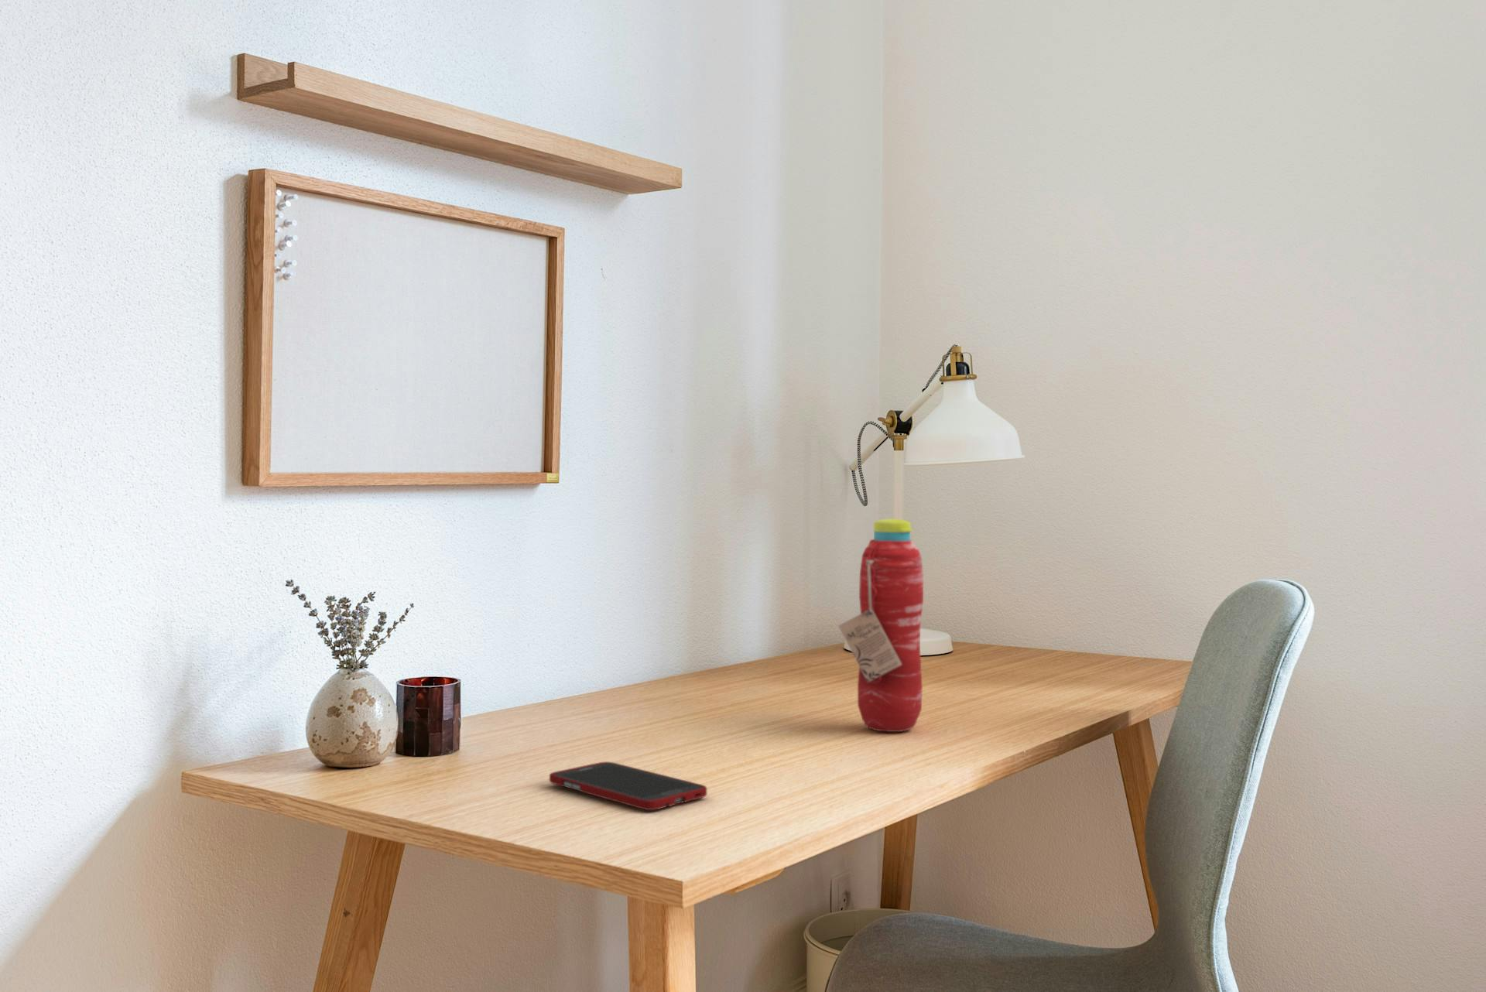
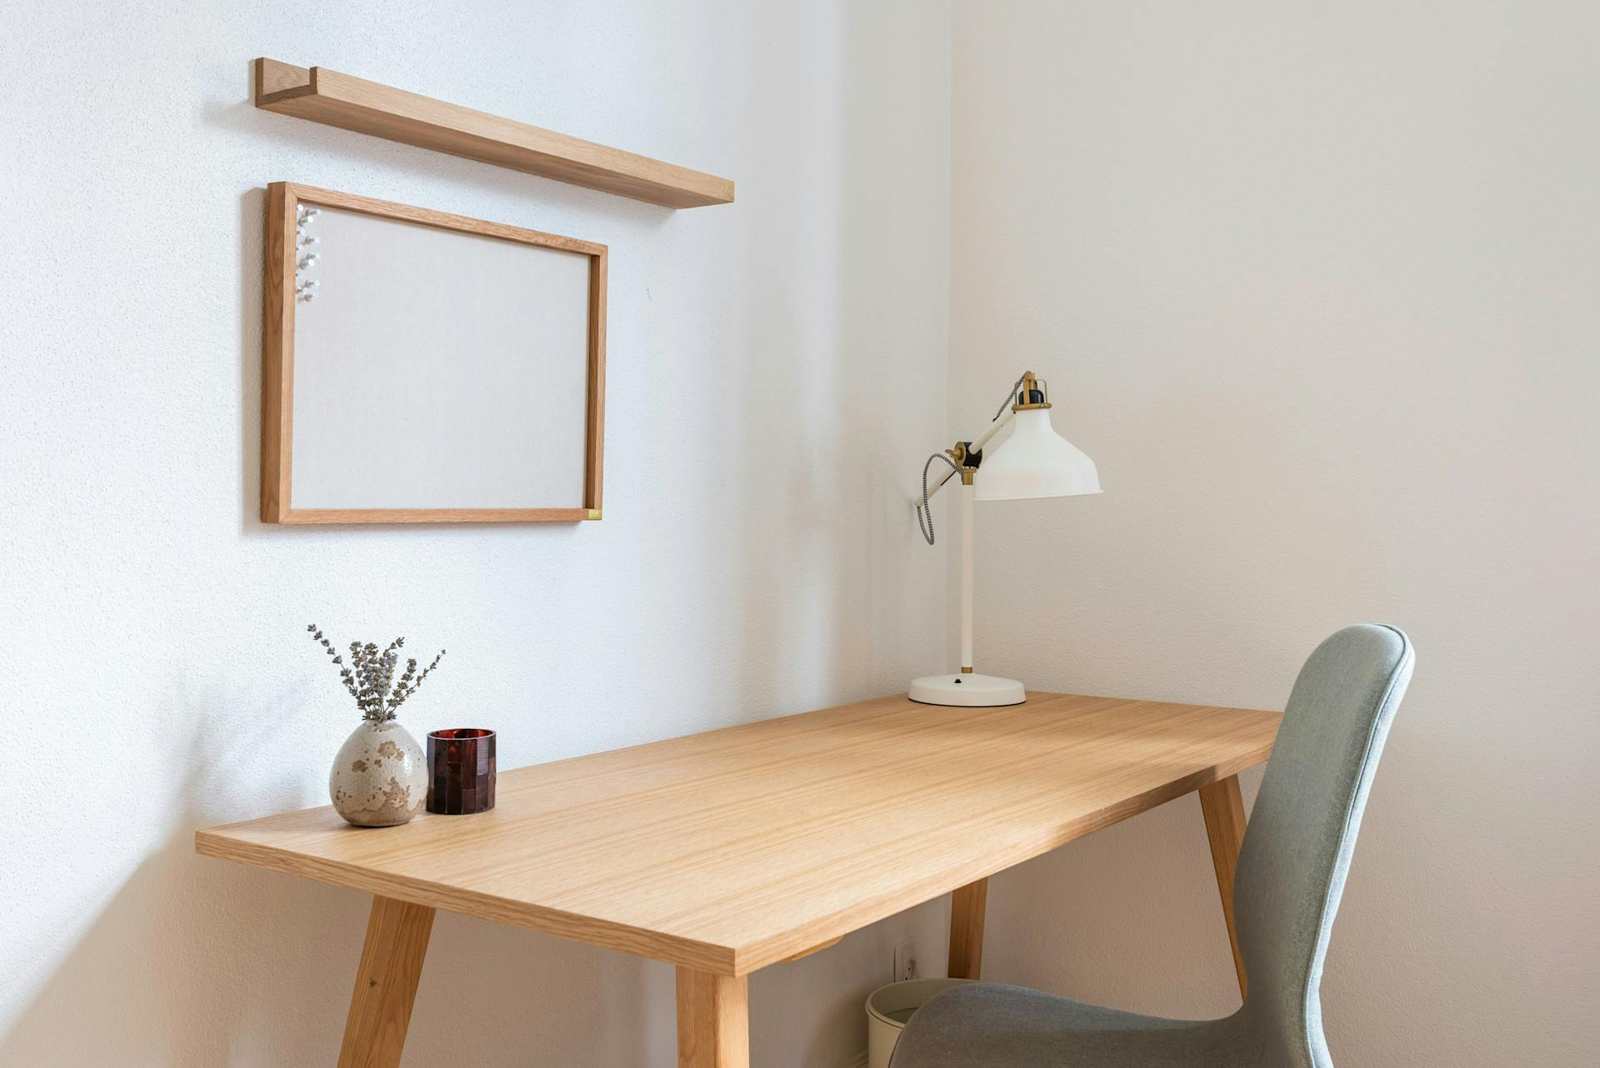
- water bottle (884, 624)
- cell phone (626, 785)
